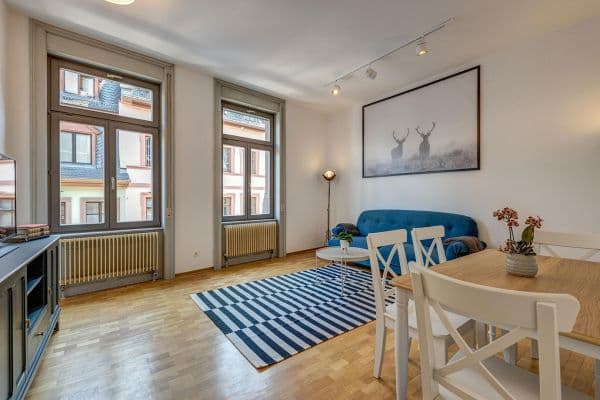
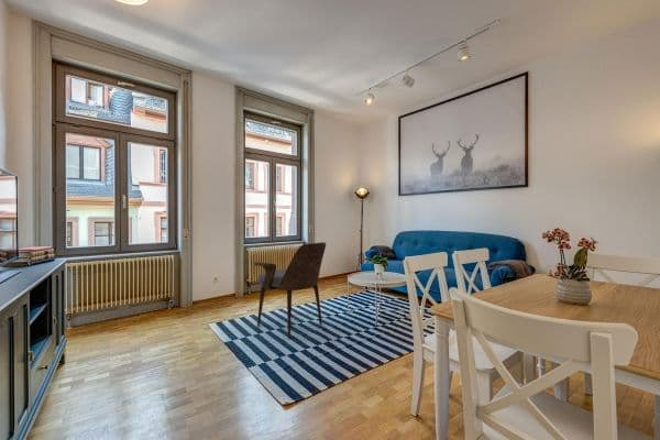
+ armchair (294, 284)
